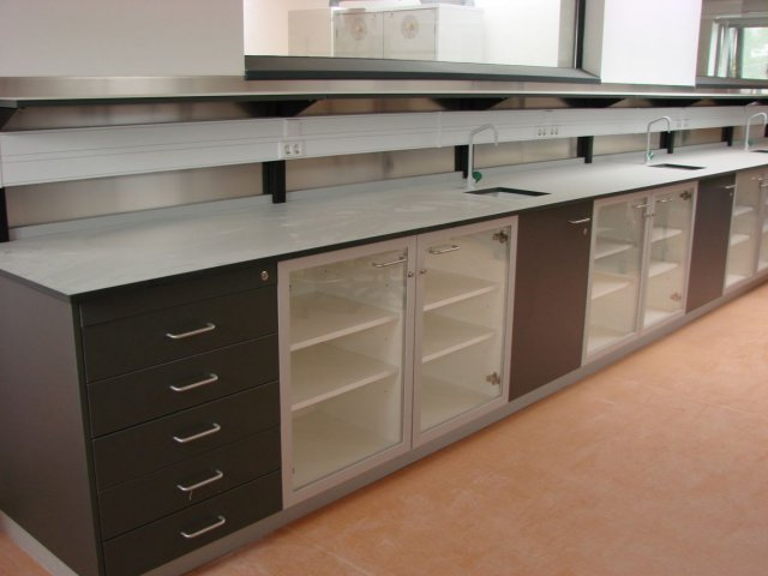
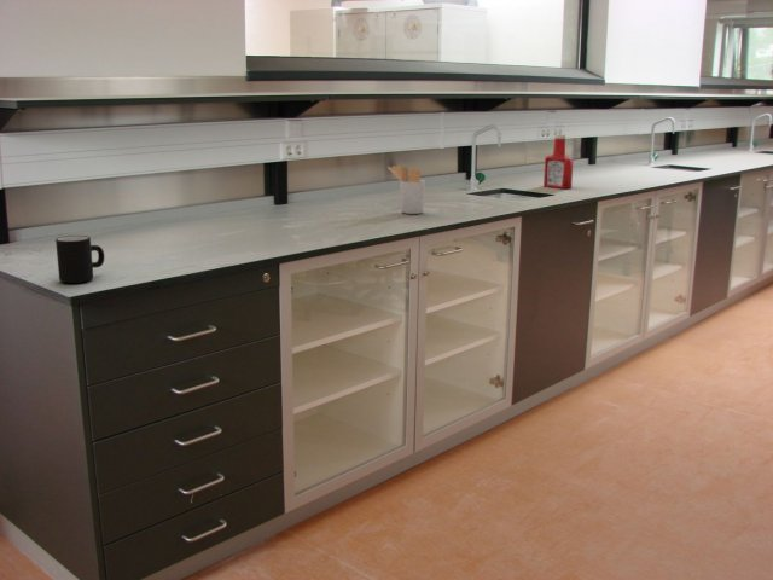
+ utensil holder (406, 187)
+ soap bottle (558, 161)
+ mug (82, 257)
